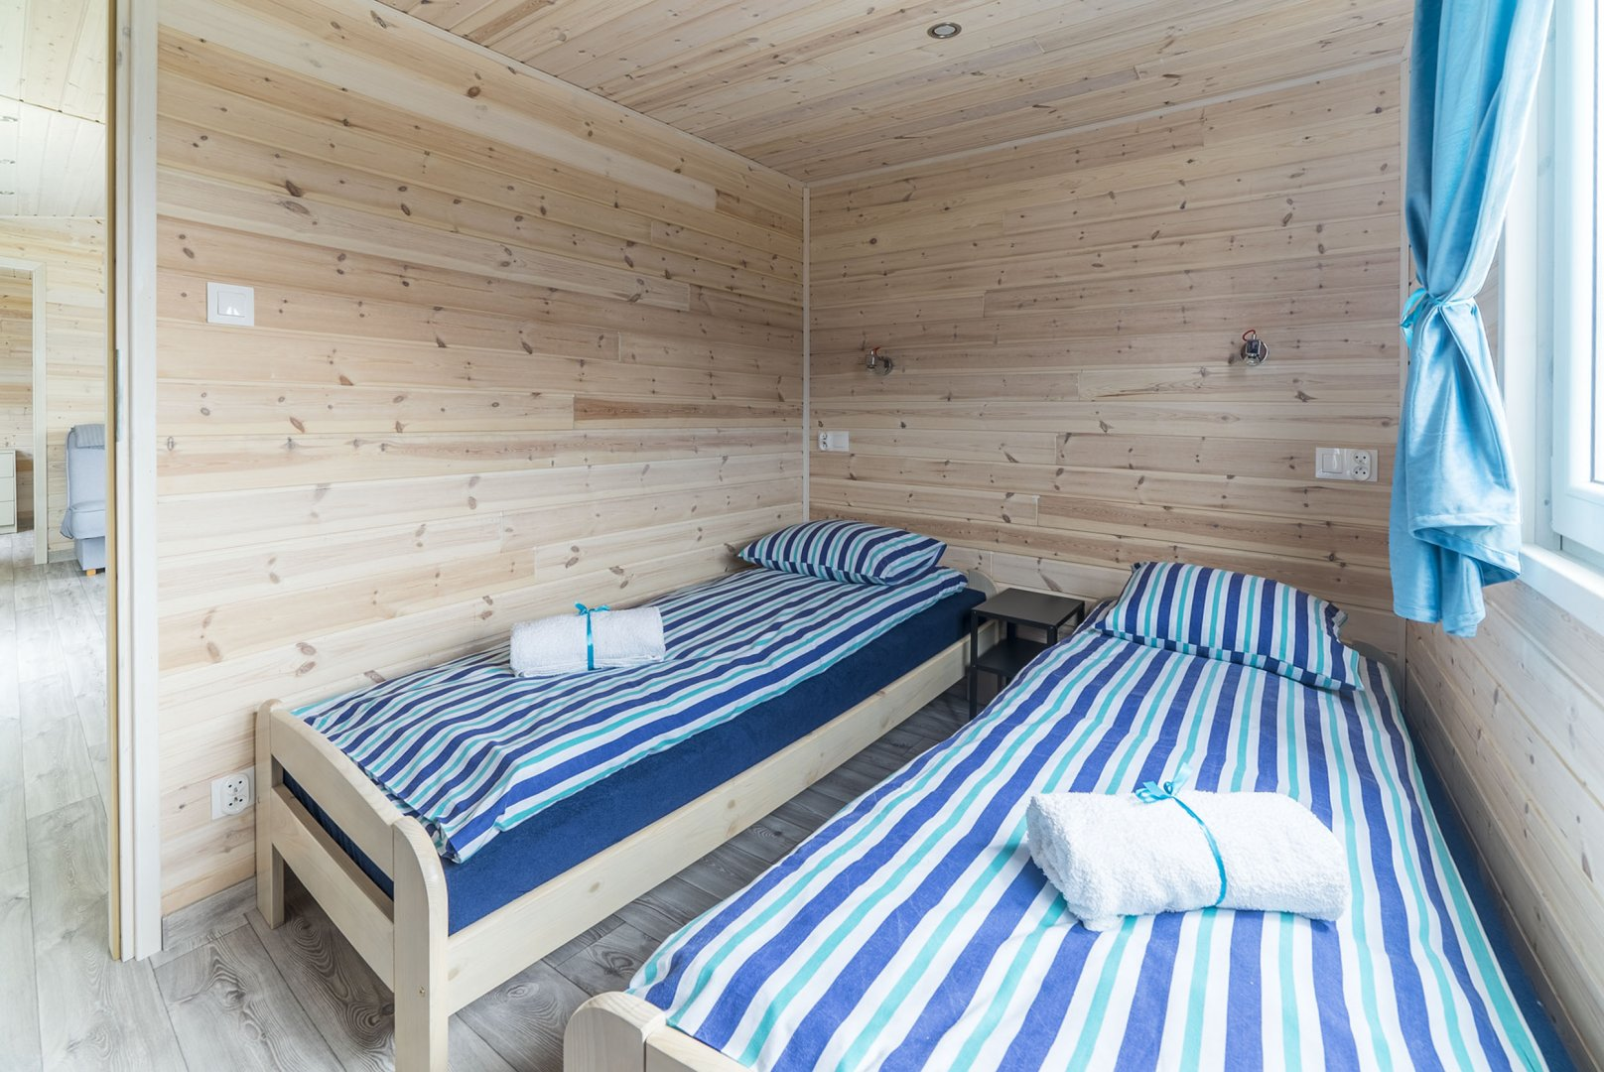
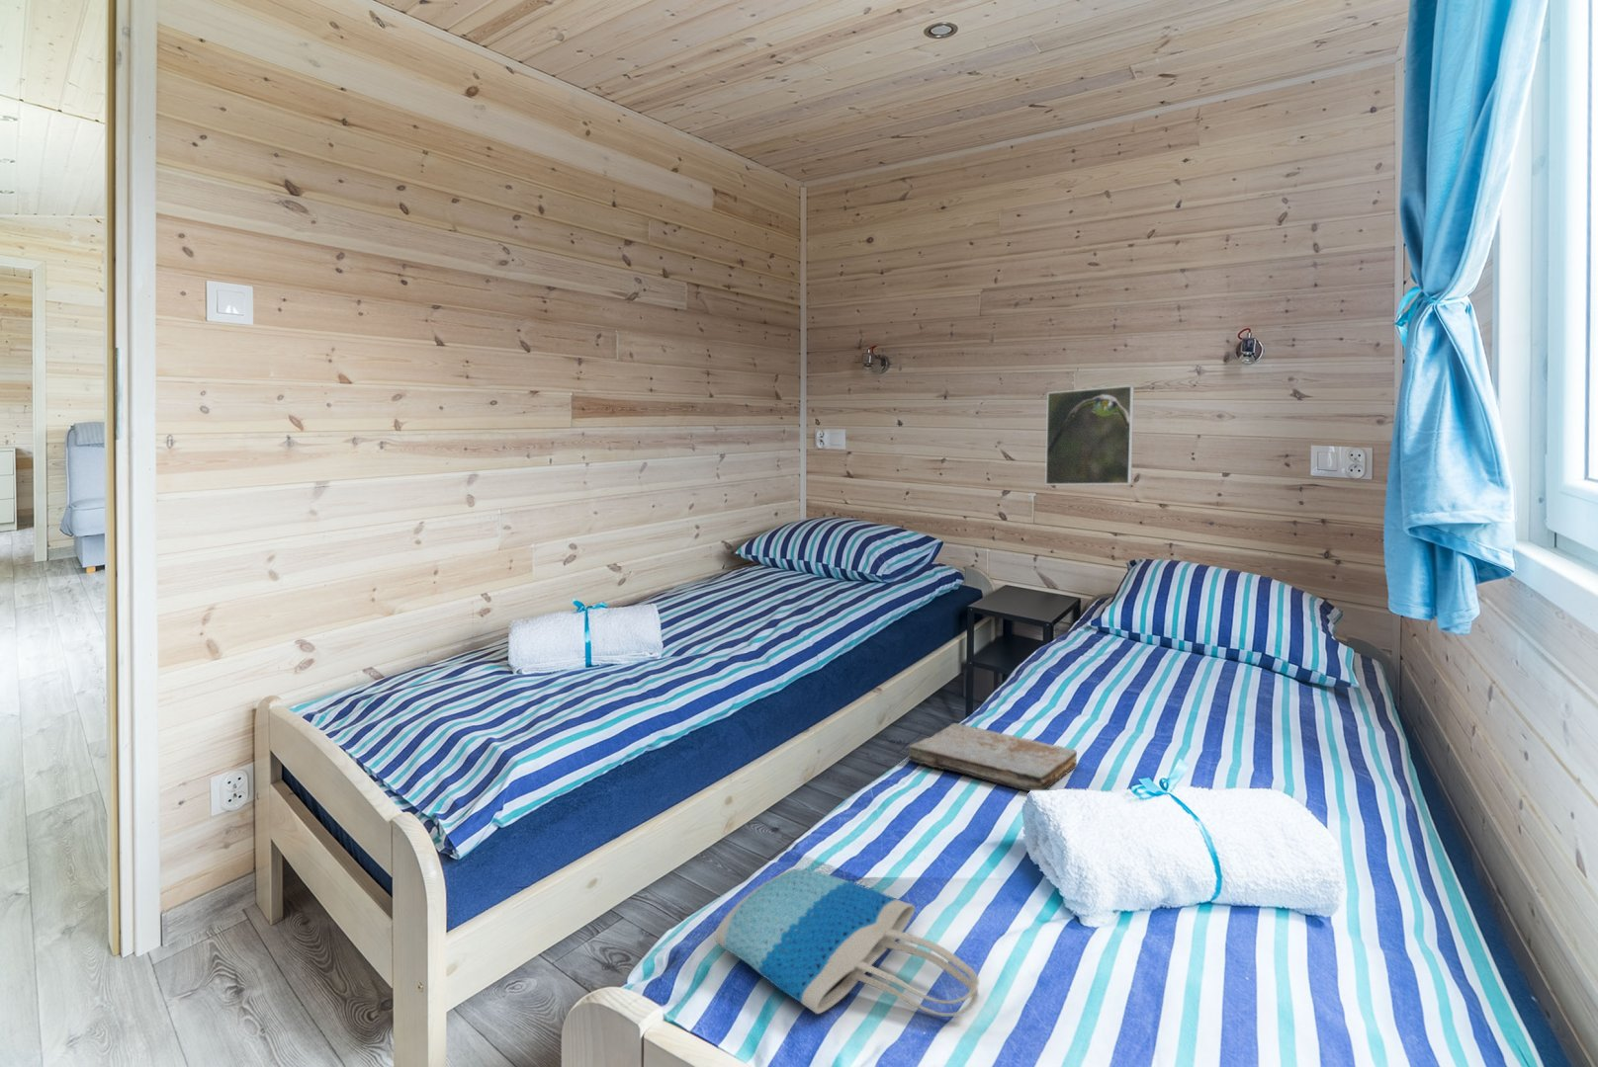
+ book (994, 755)
+ tote bag (851, 942)
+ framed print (1088, 437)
